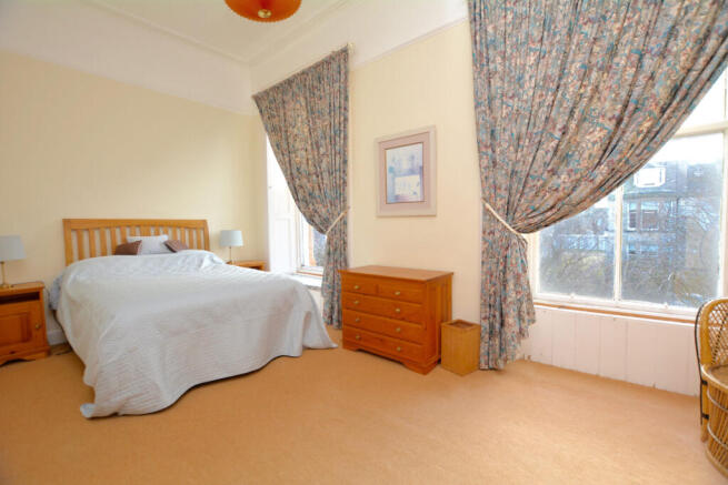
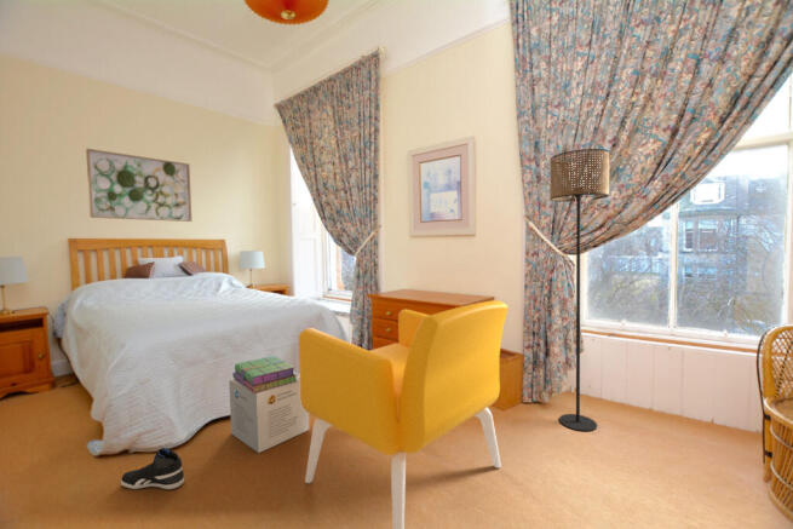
+ armchair (412, 389)
+ cardboard box (269, 404)
+ stack of books (264, 372)
+ wall art (144, 188)
+ sneaker (153, 465)
+ floor lamp (577, 291)
